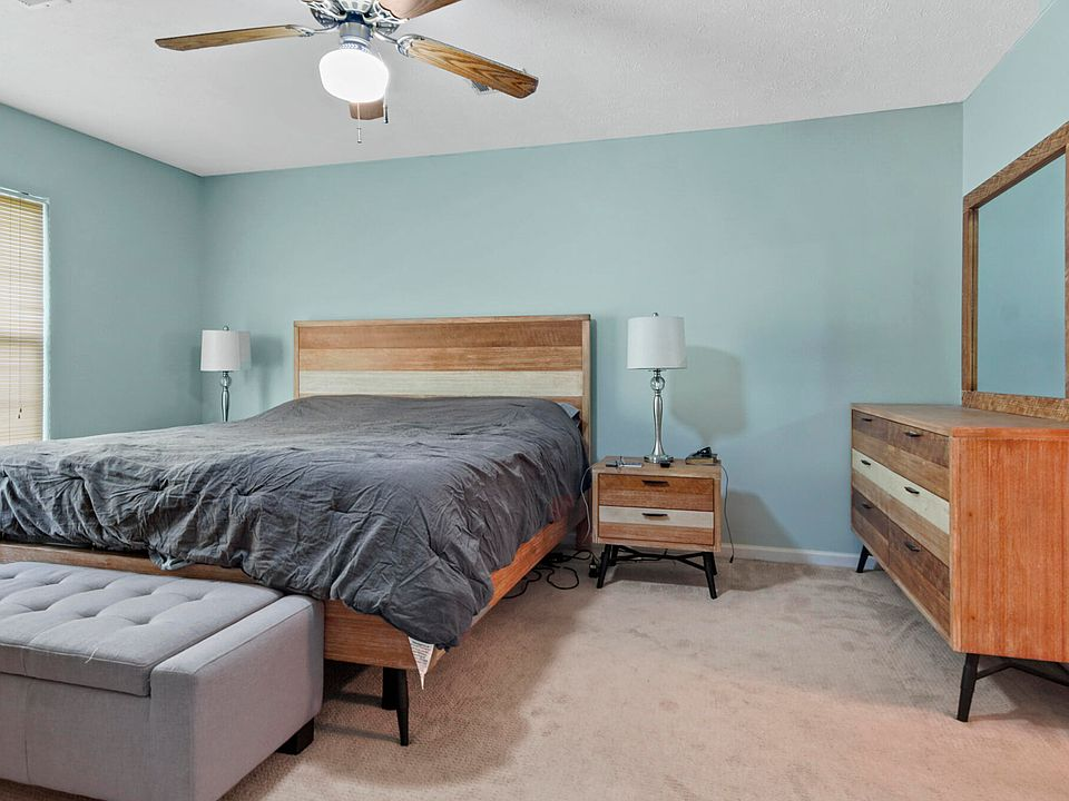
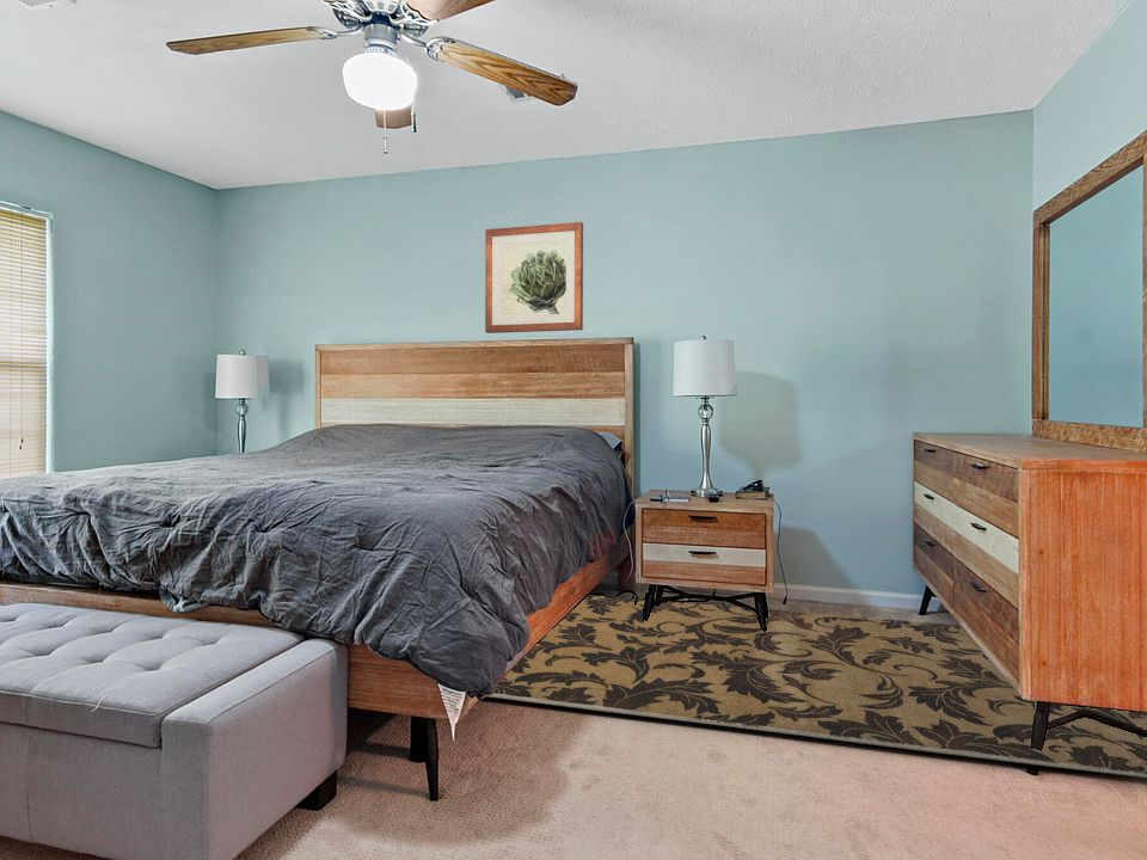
+ wall art (533, 278)
+ rug (797, 651)
